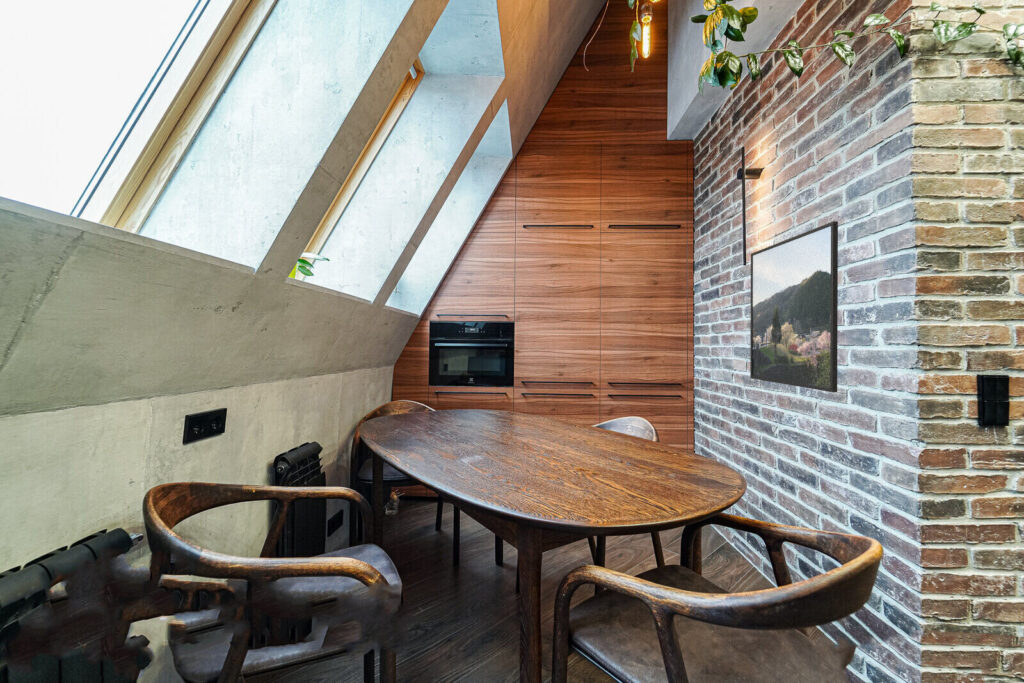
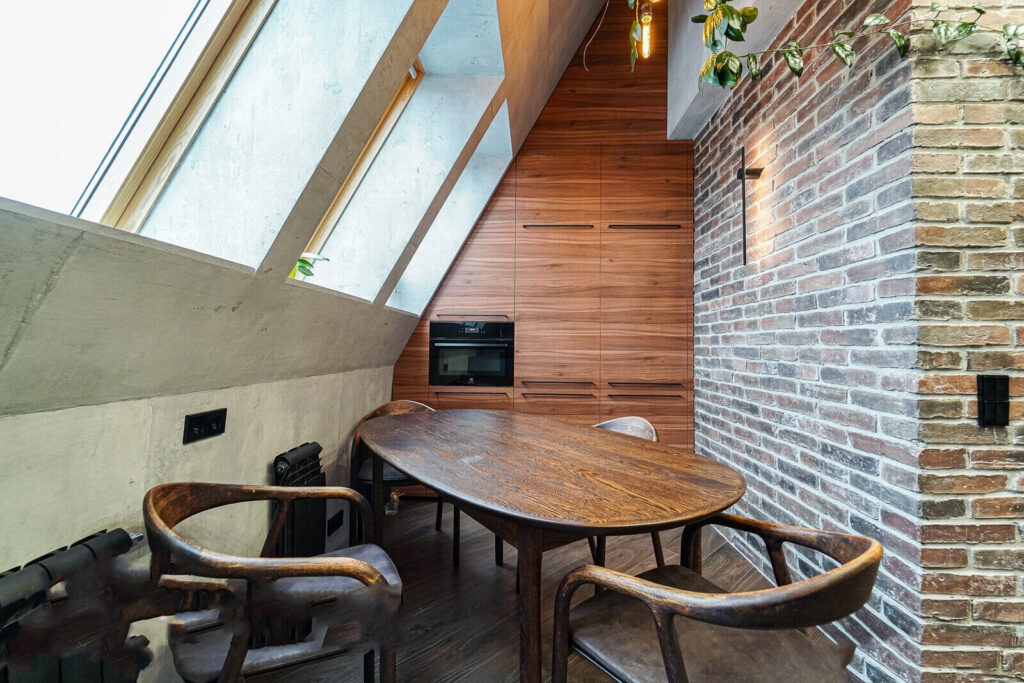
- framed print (787, 312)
